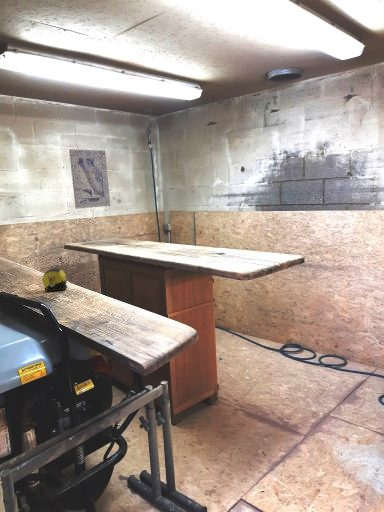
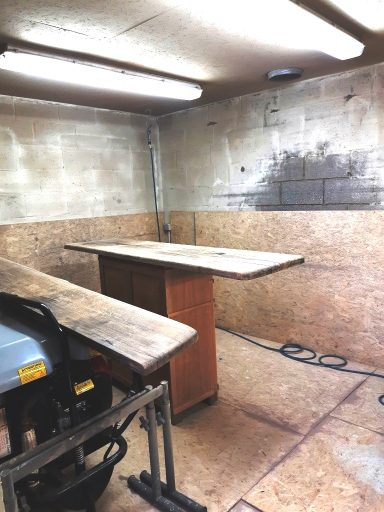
- wall art (90, 179)
- tape measure (54, 279)
